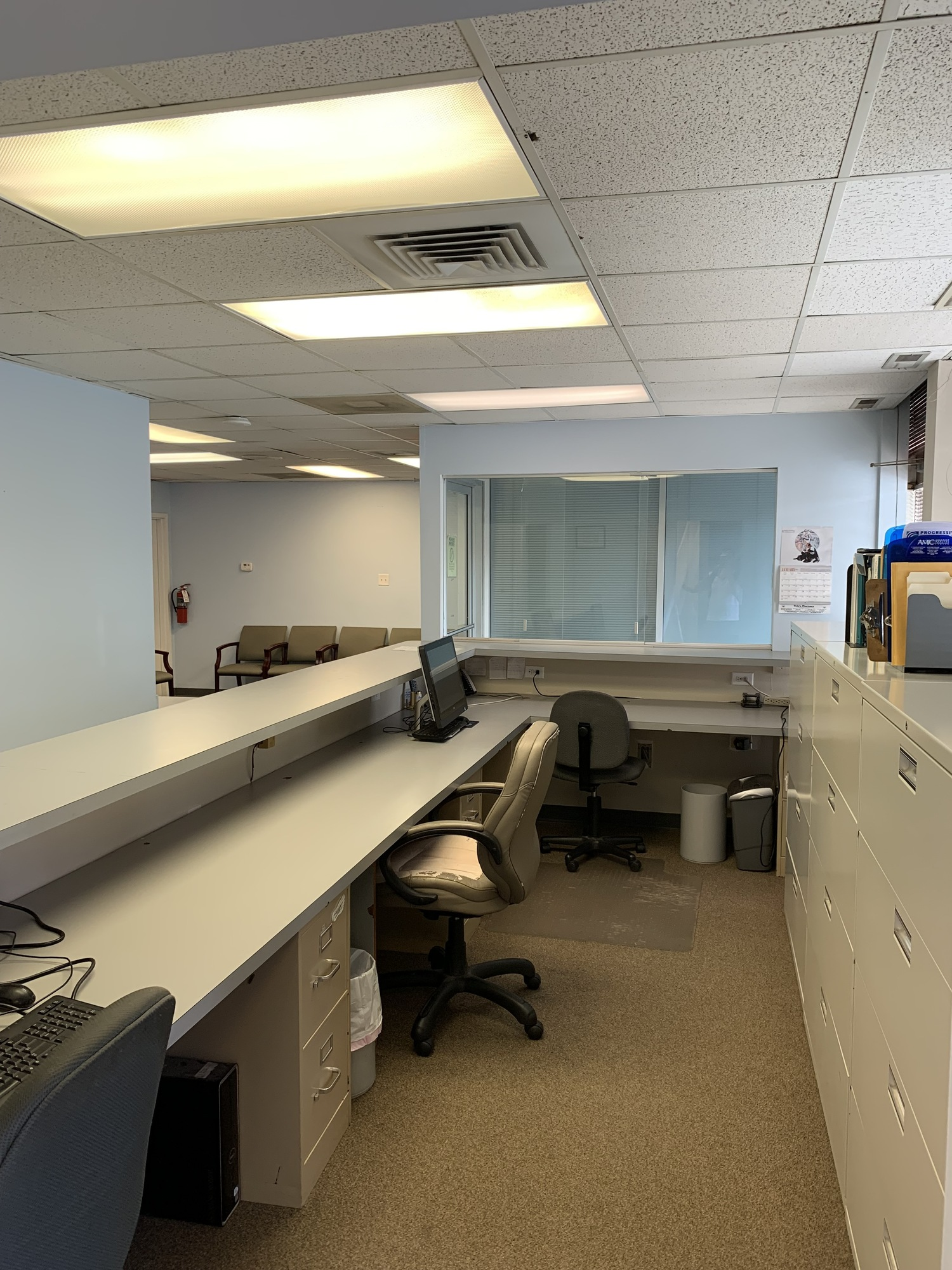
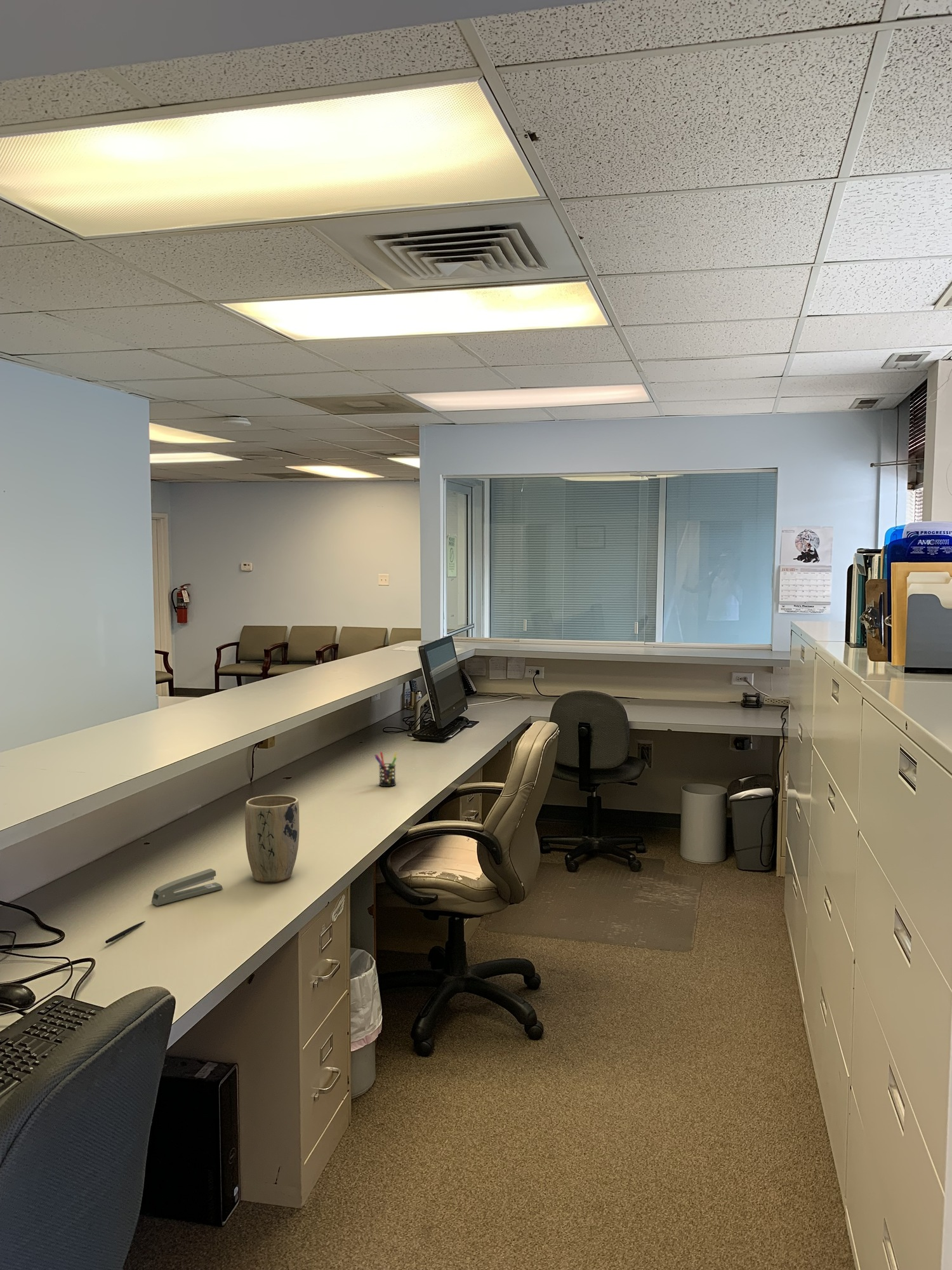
+ pen (127, 930)
+ plant pot (272, 838)
+ stapler (188, 885)
+ pen holder (388, 768)
